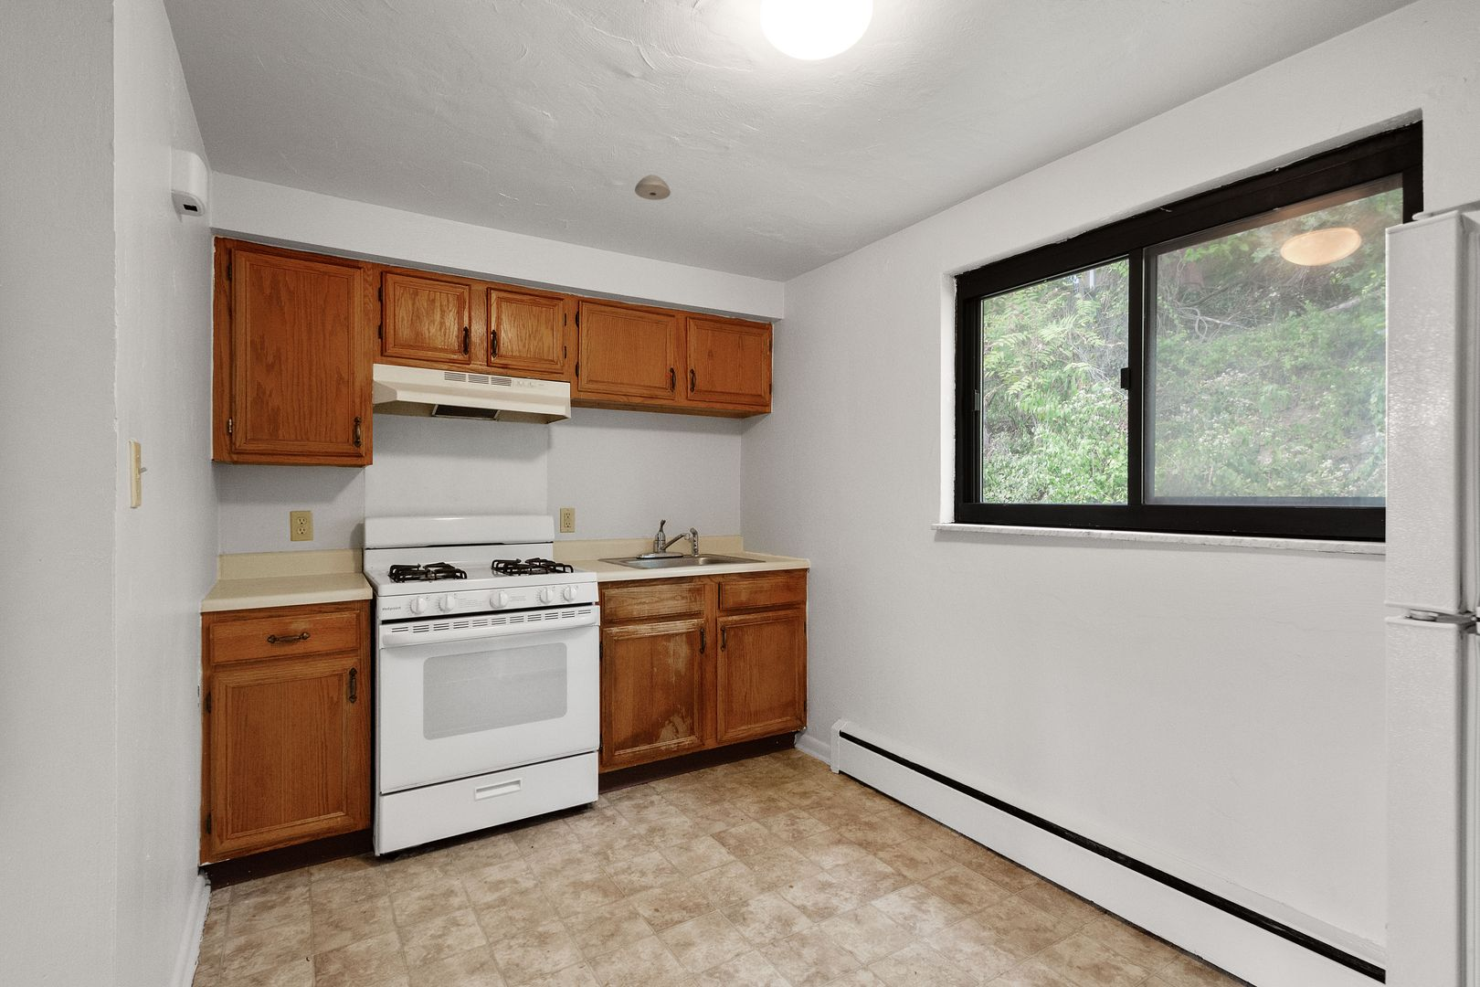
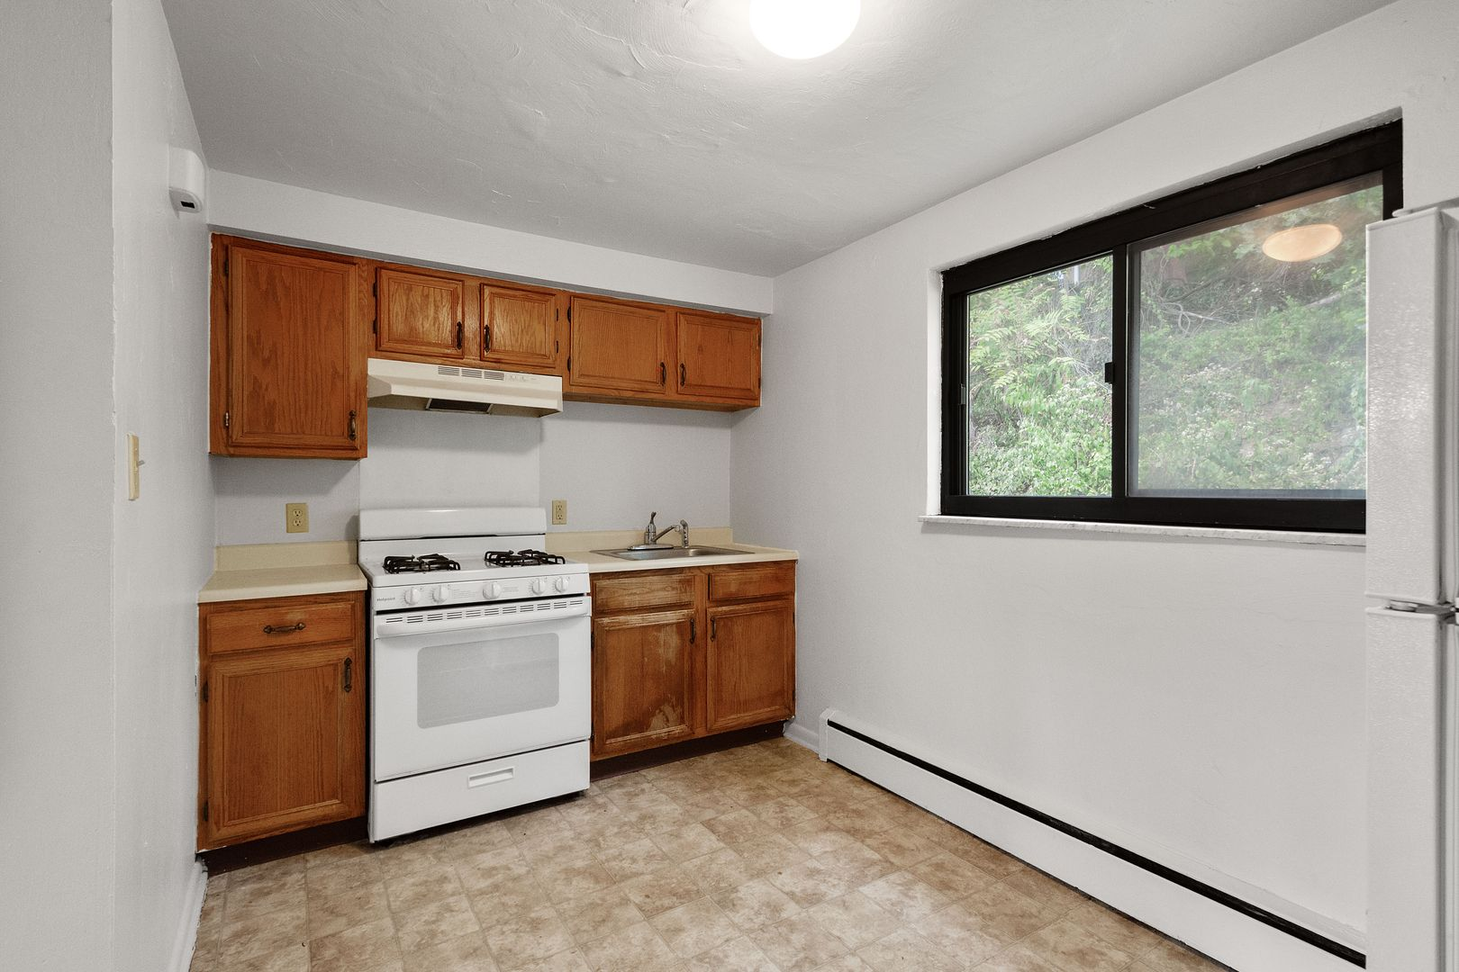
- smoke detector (652, 185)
